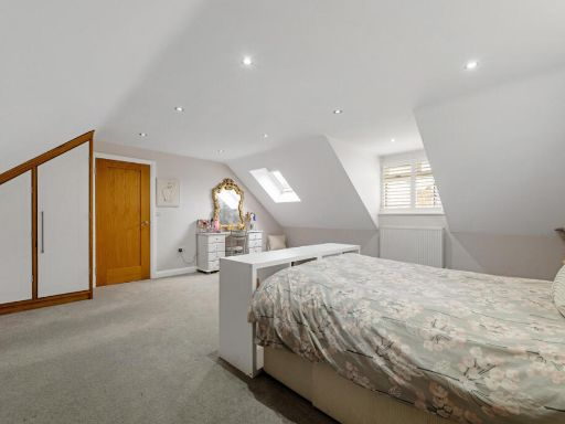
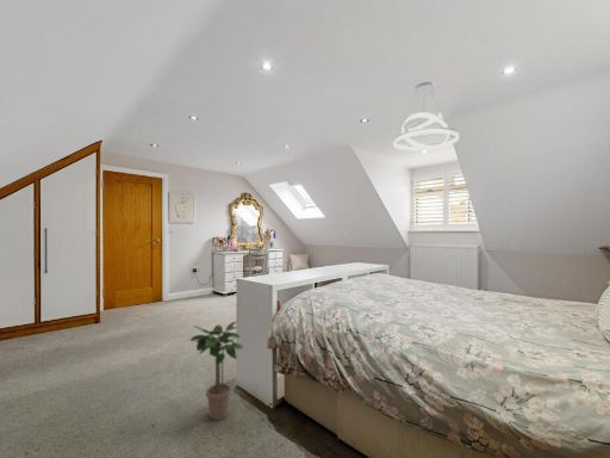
+ potted plant (219, 369)
+ pendant light (424, 116)
